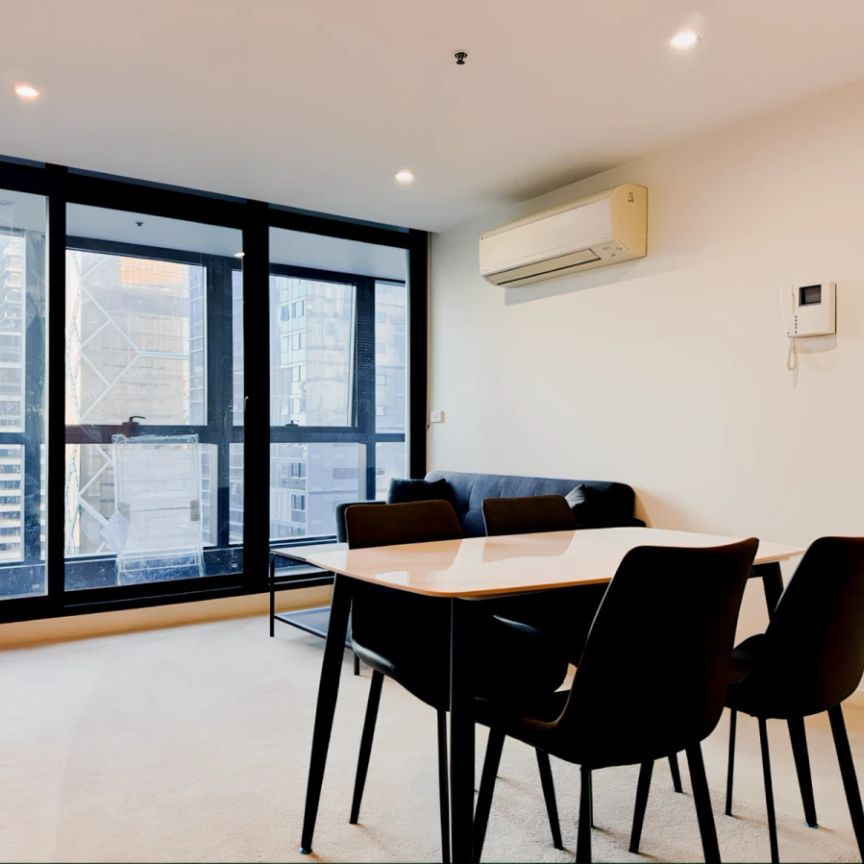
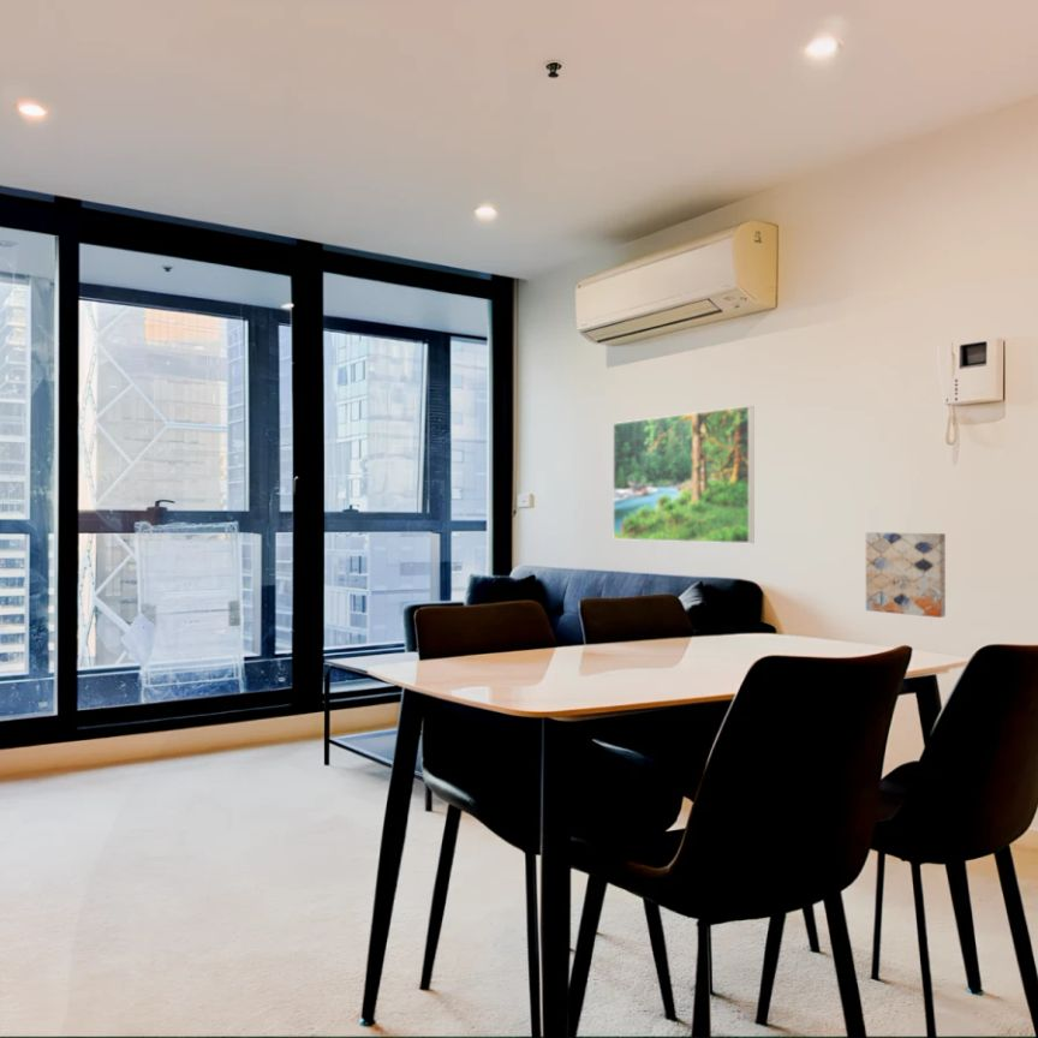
+ wall art (903, 573)
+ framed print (678, 478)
